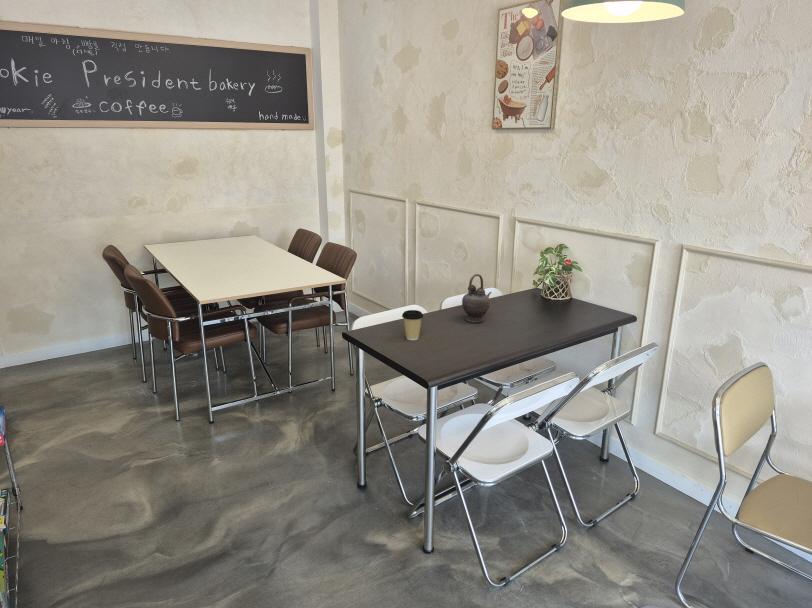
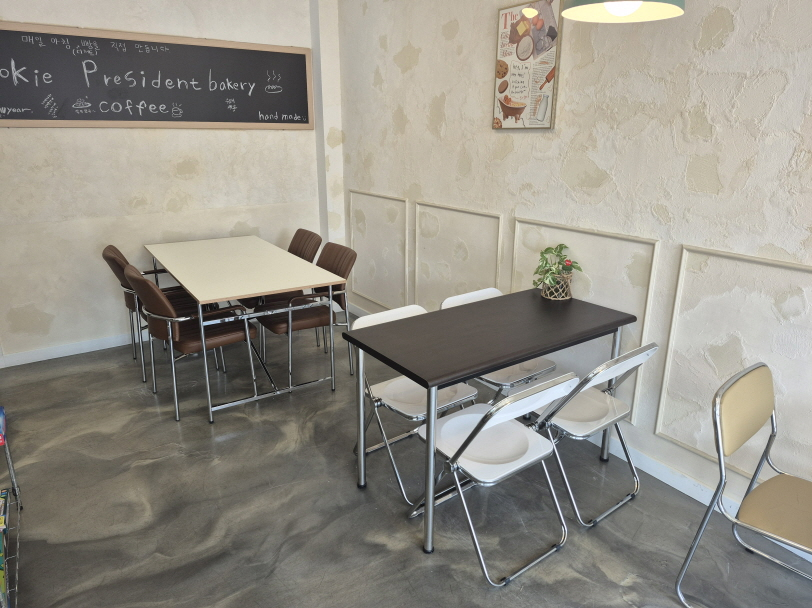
- teapot (478, 297)
- coffee cup (412, 325)
